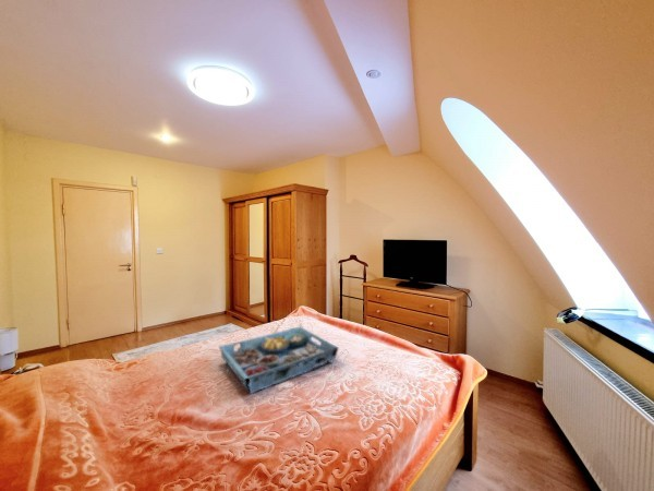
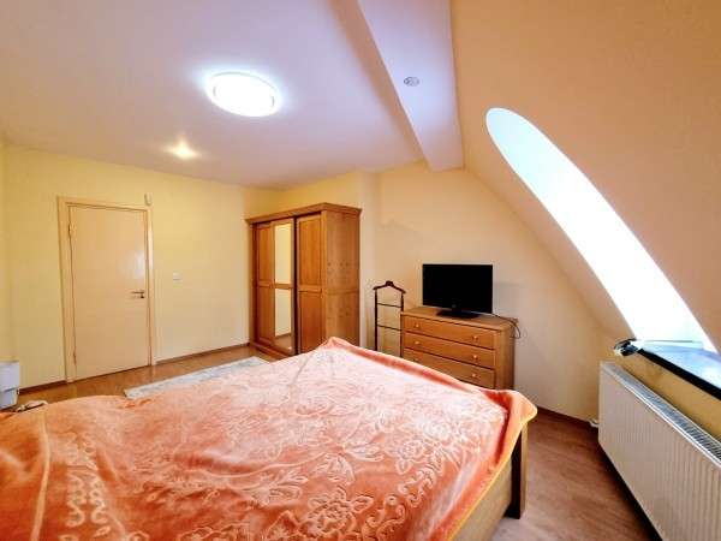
- serving tray (278, 352)
